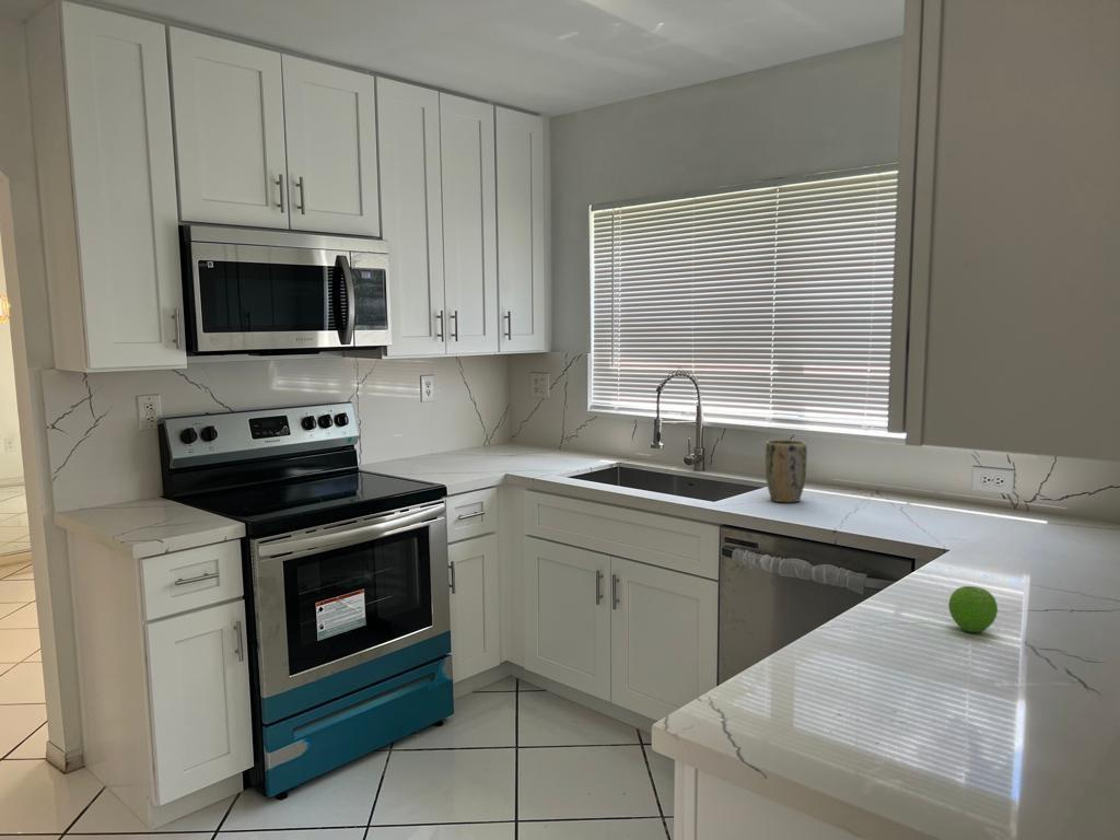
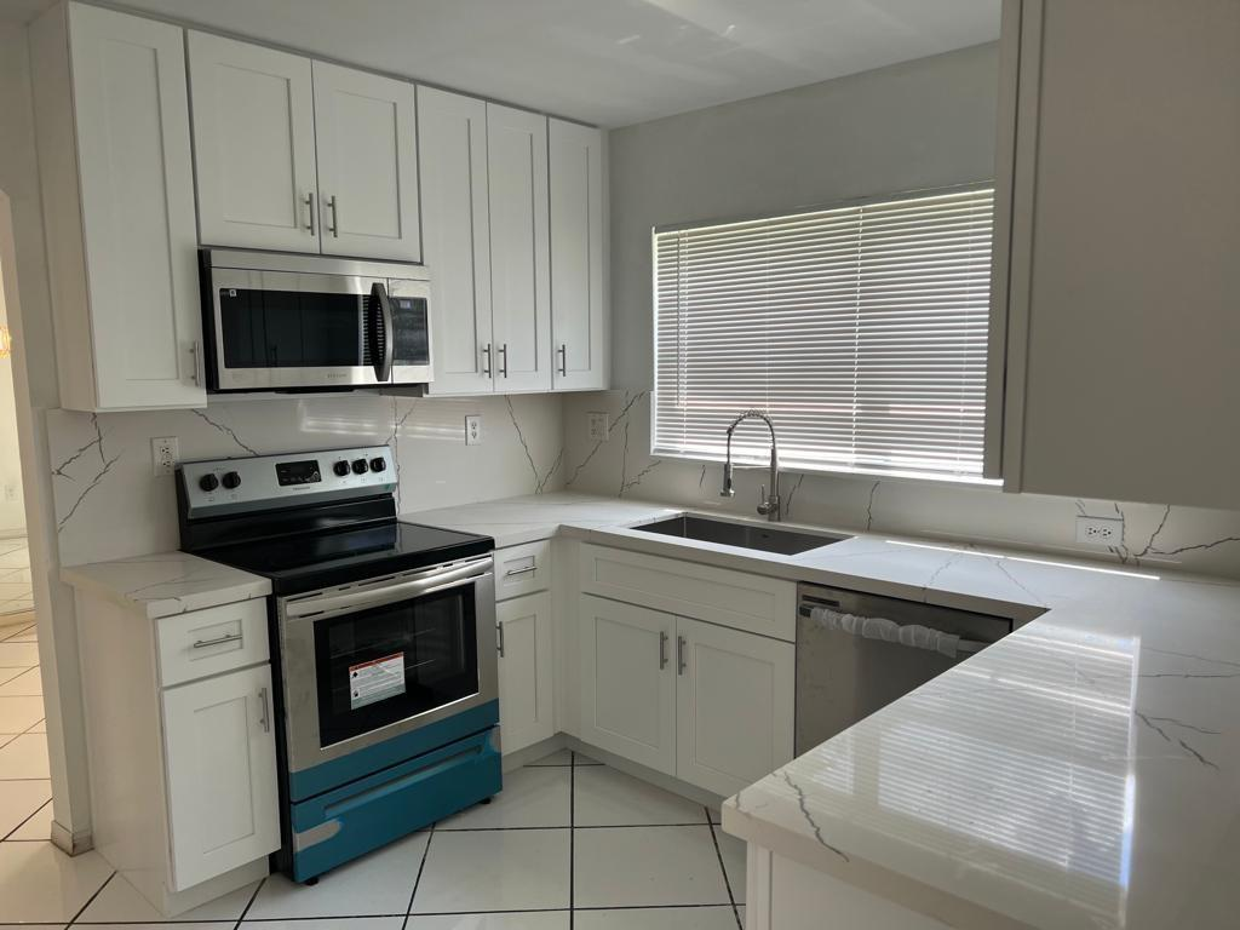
- plant pot (785, 470)
- fruit (972, 609)
